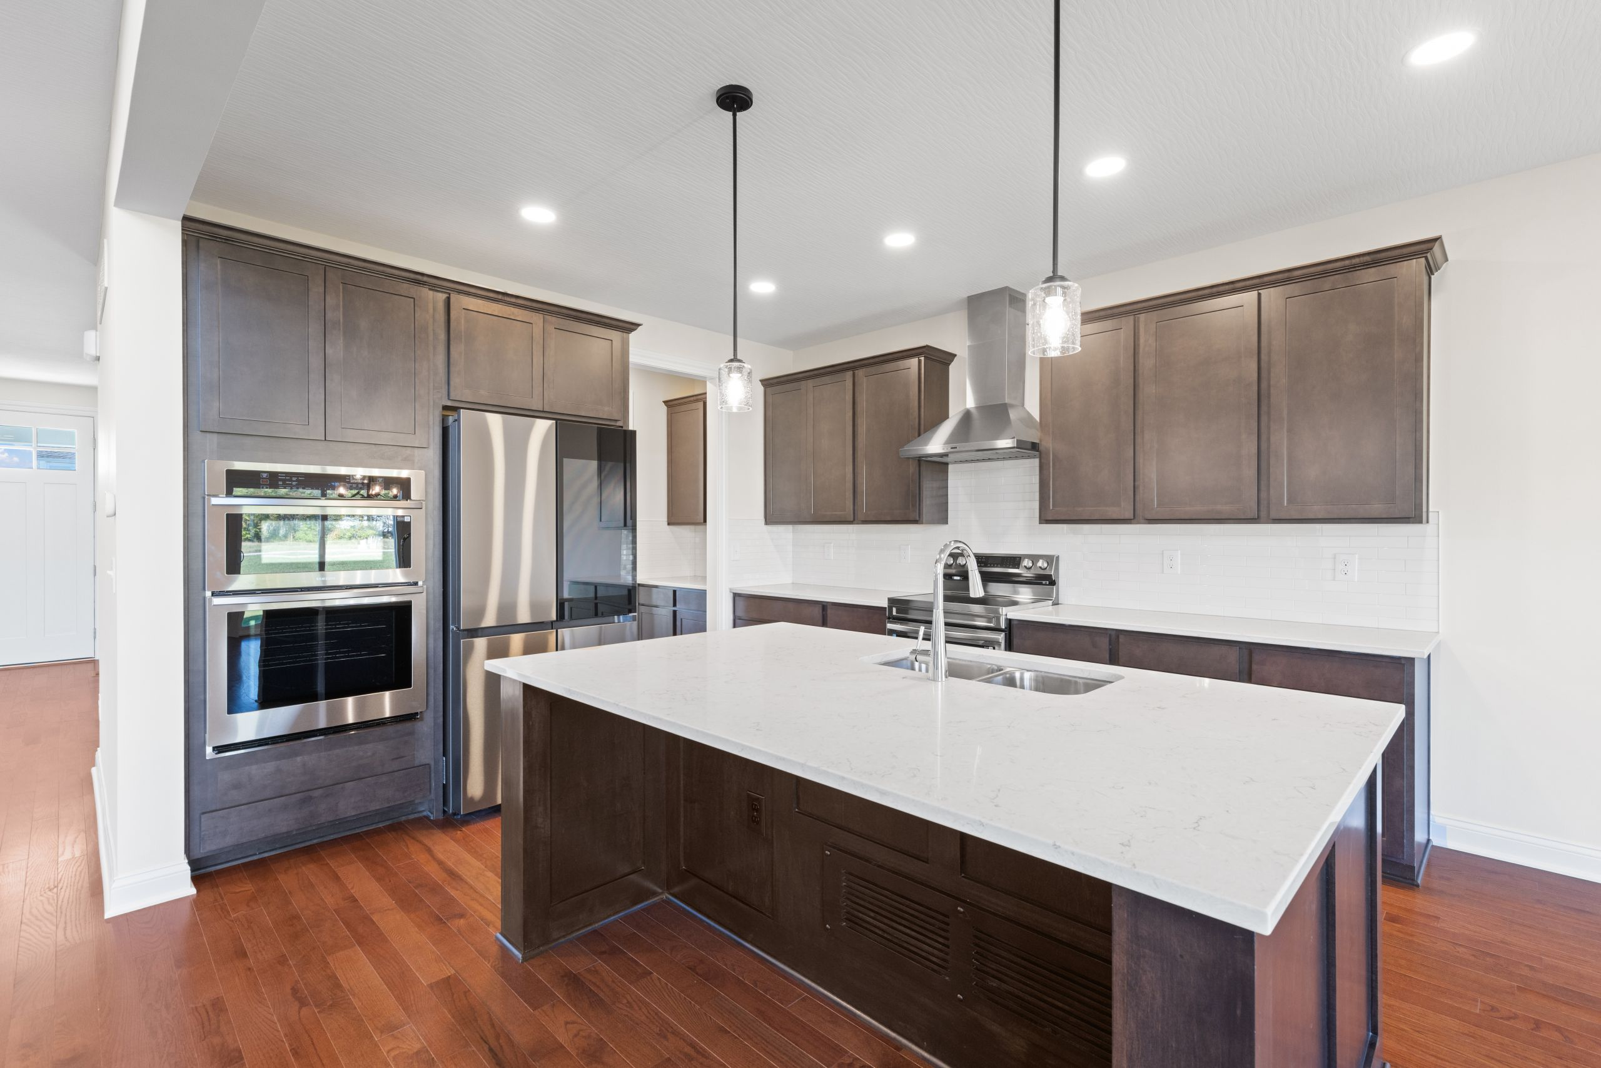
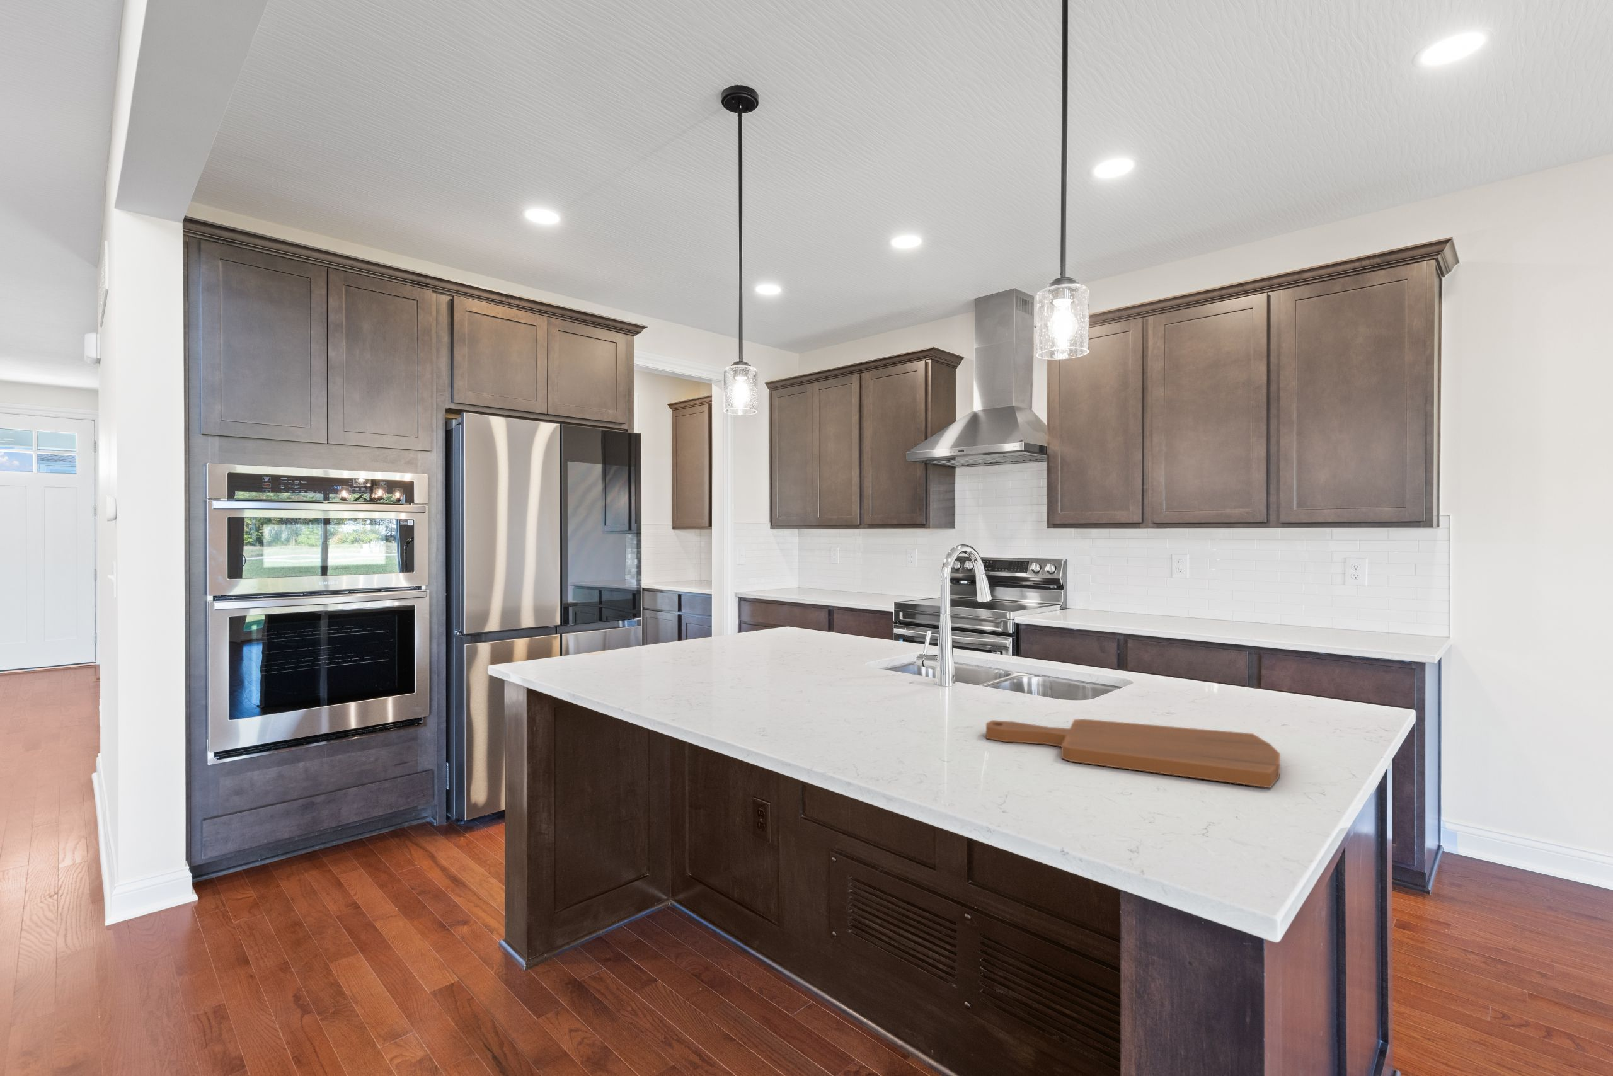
+ cutting board (1146, 746)
